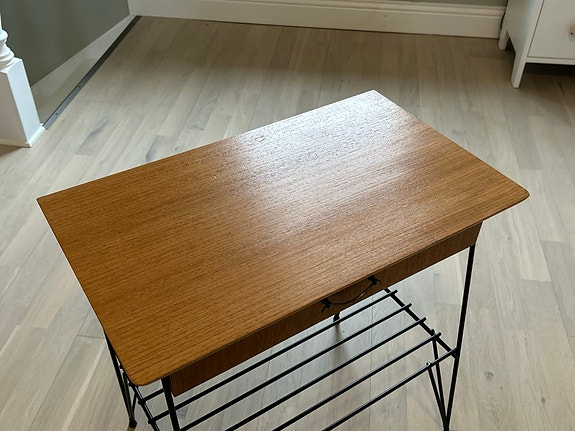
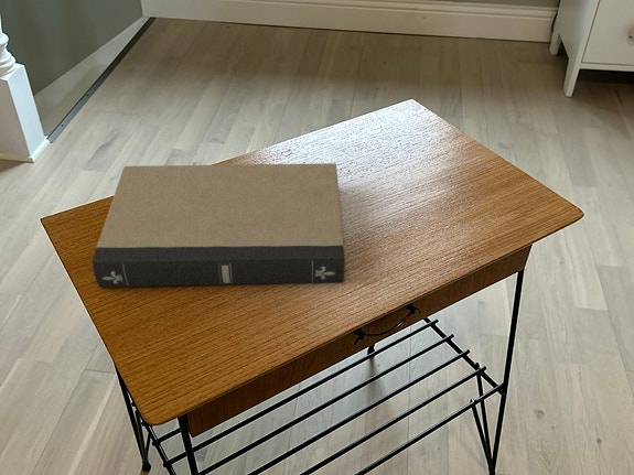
+ book (226, 222)
